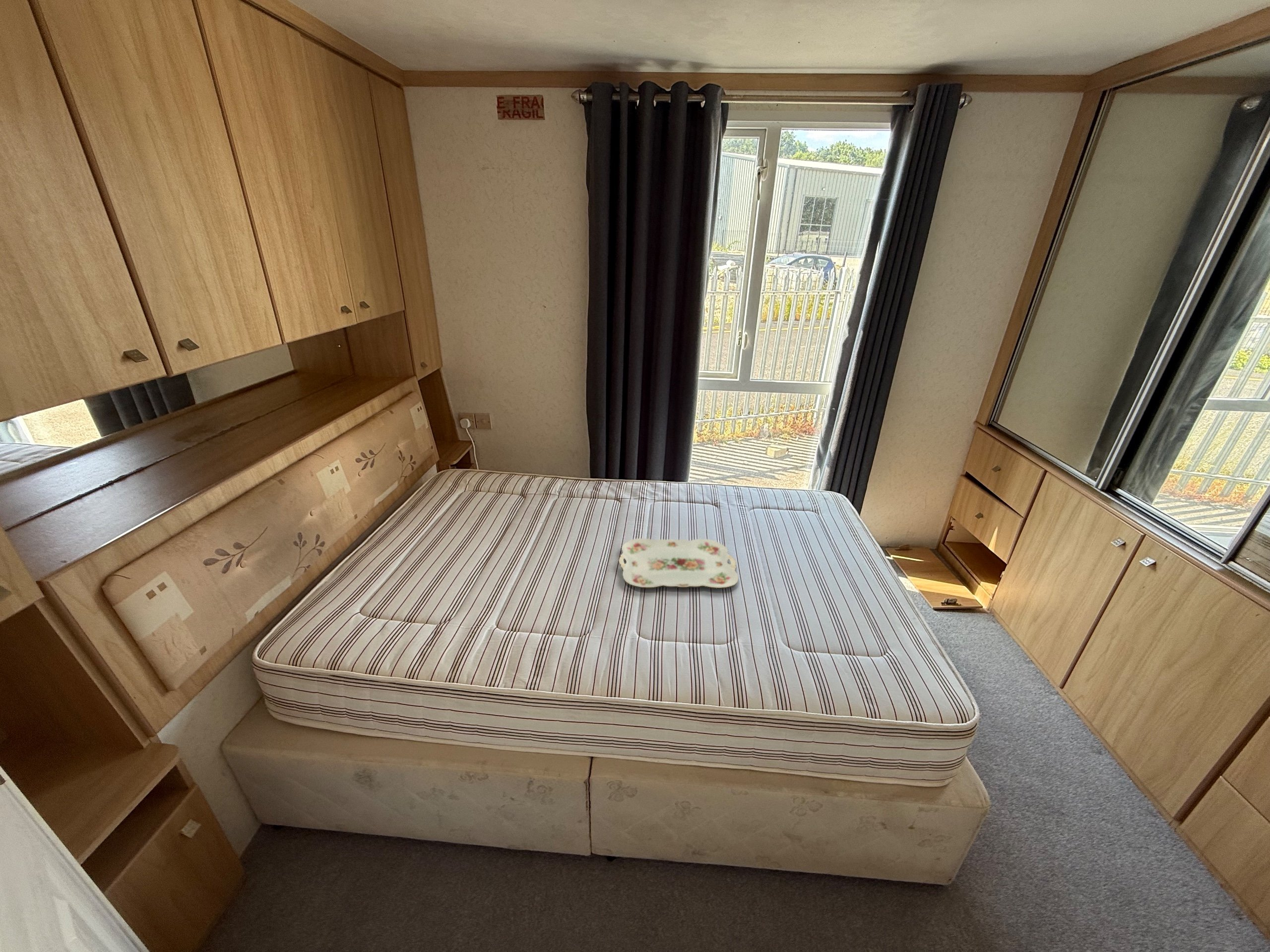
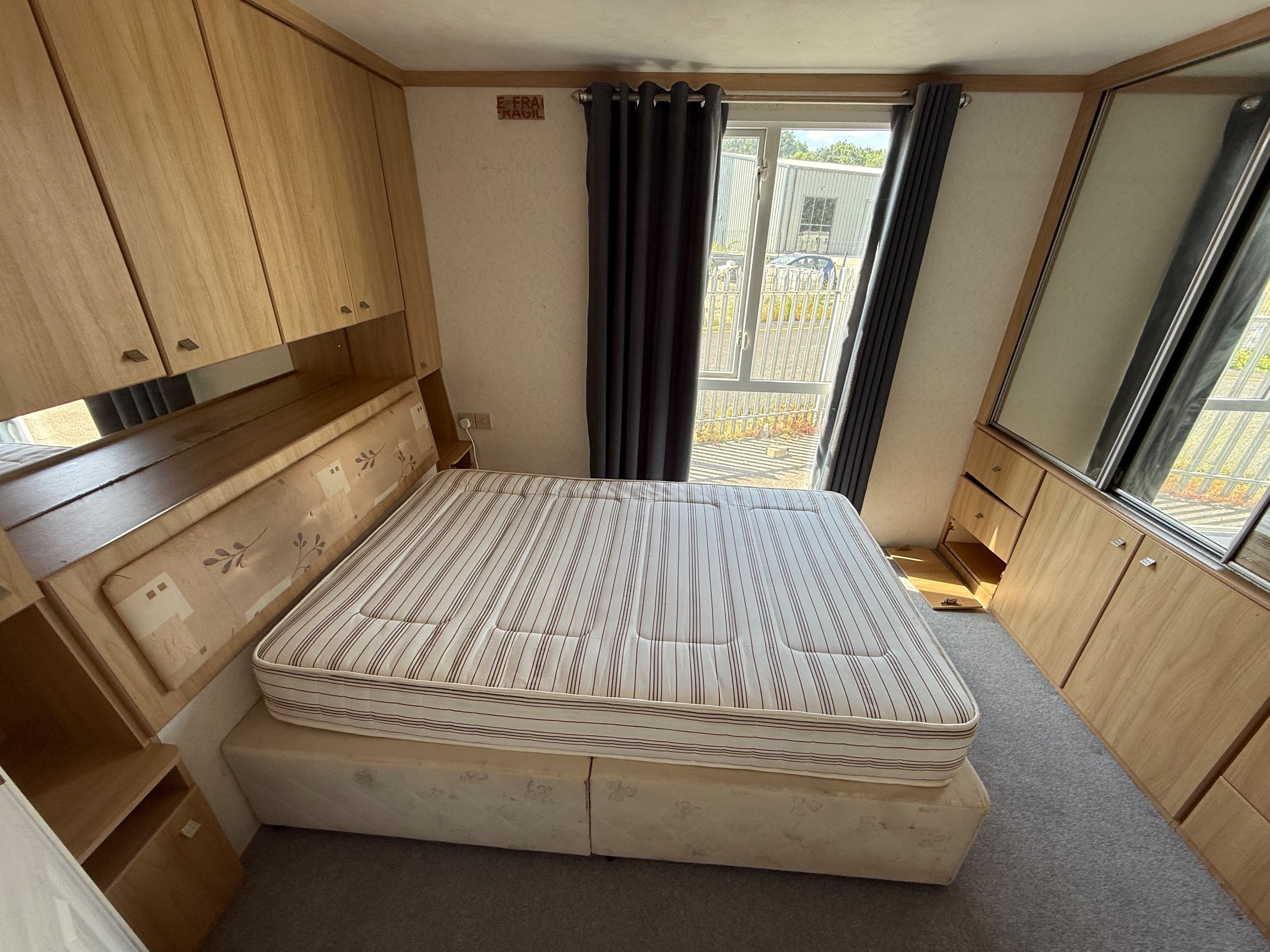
- serving tray (677, 562)
